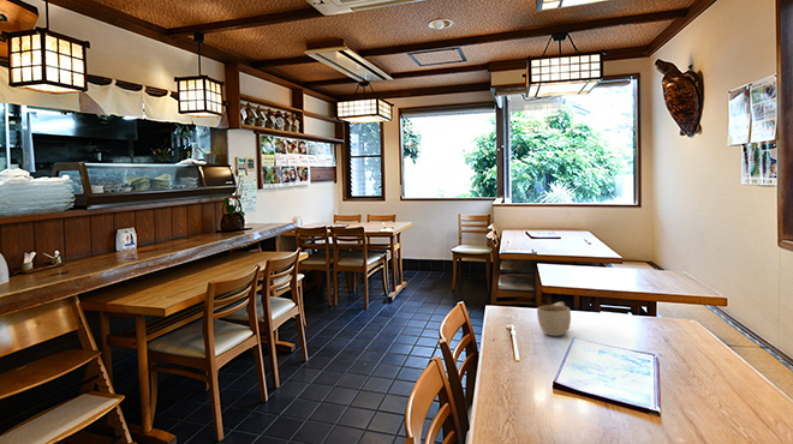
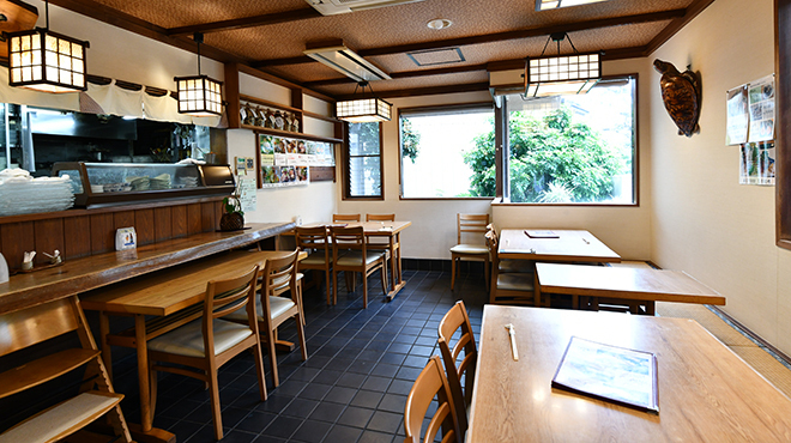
- cup (556, 318)
